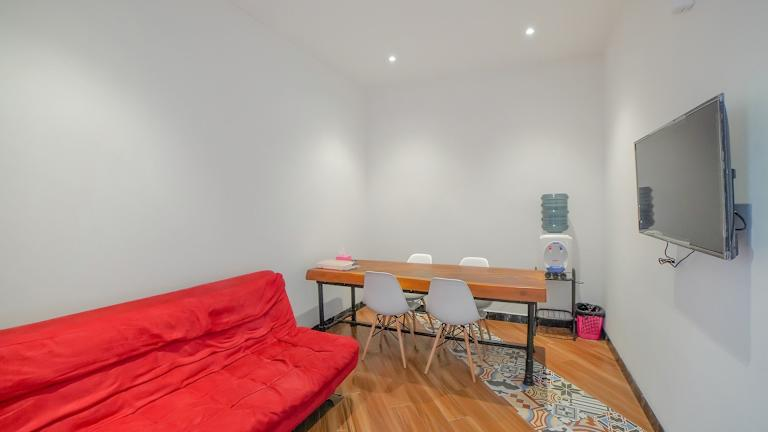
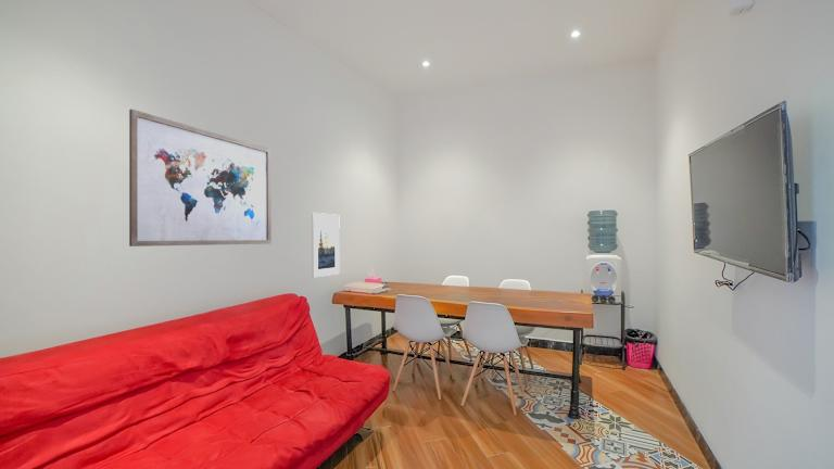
+ wall art (213, 188)
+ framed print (326, 244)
